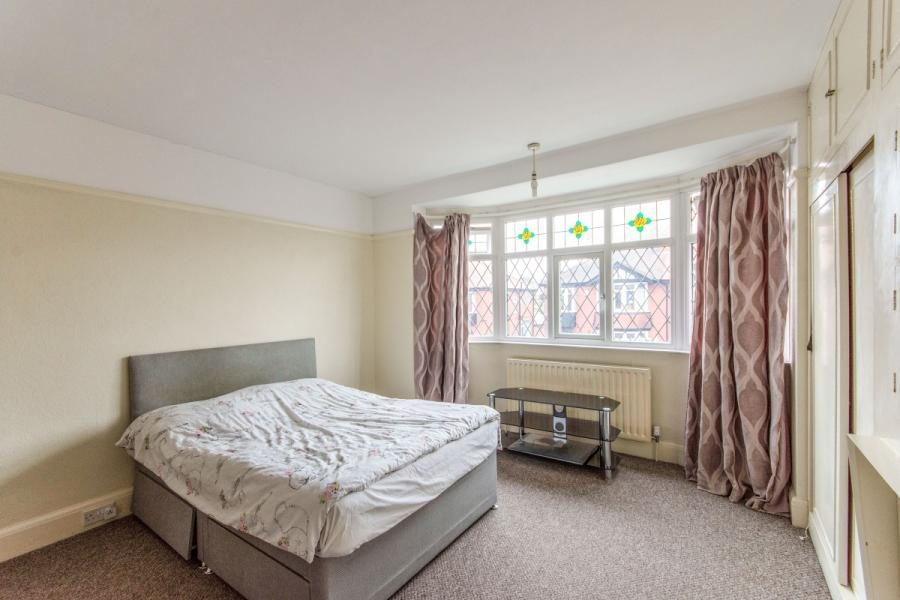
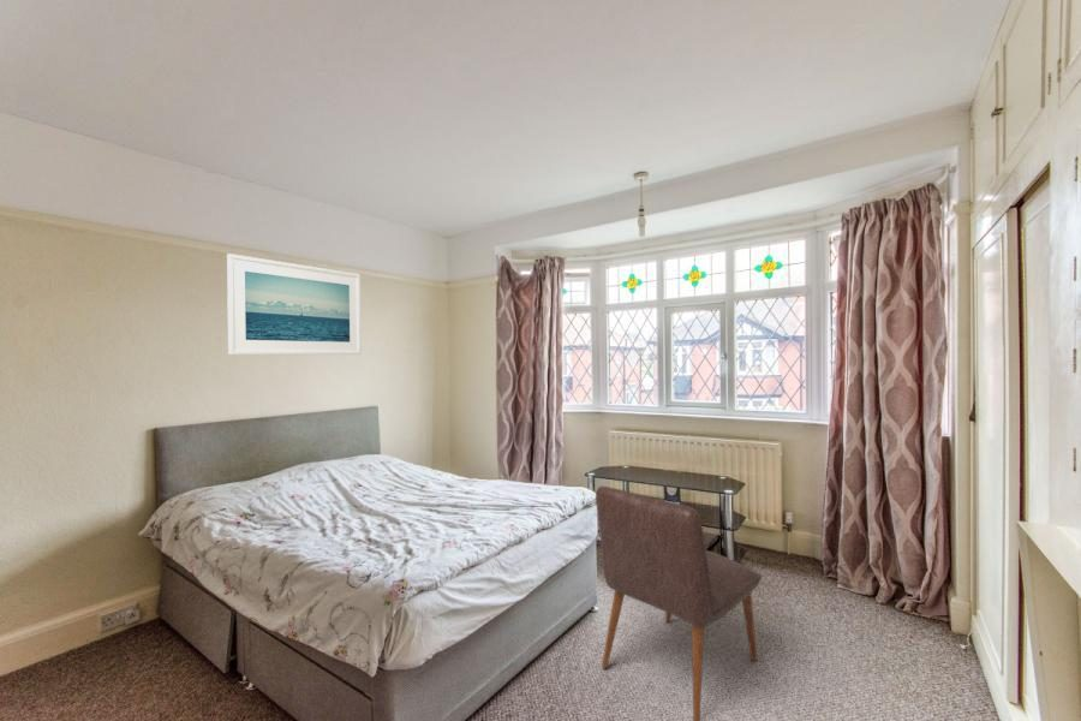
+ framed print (301, 309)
+ chair (679, 573)
